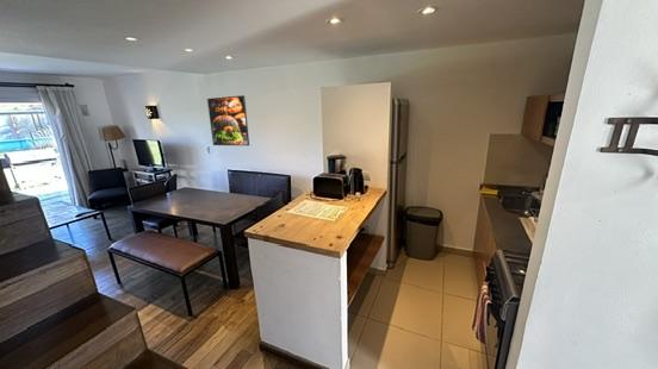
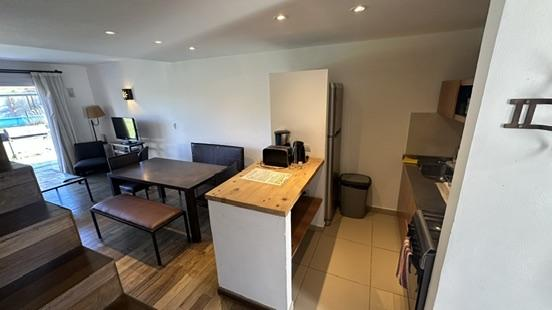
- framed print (228, 121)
